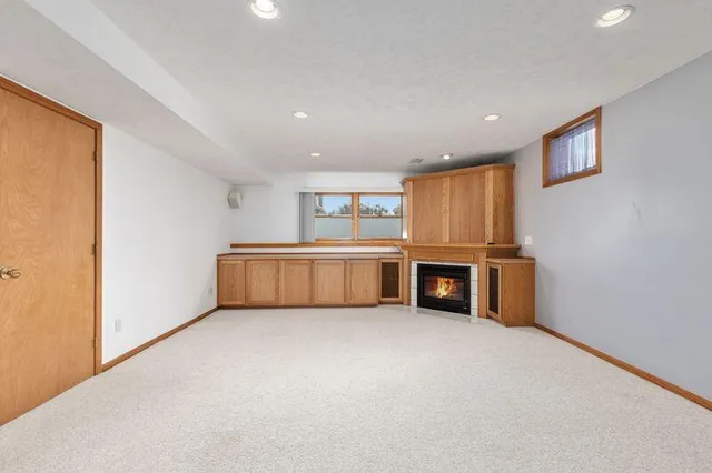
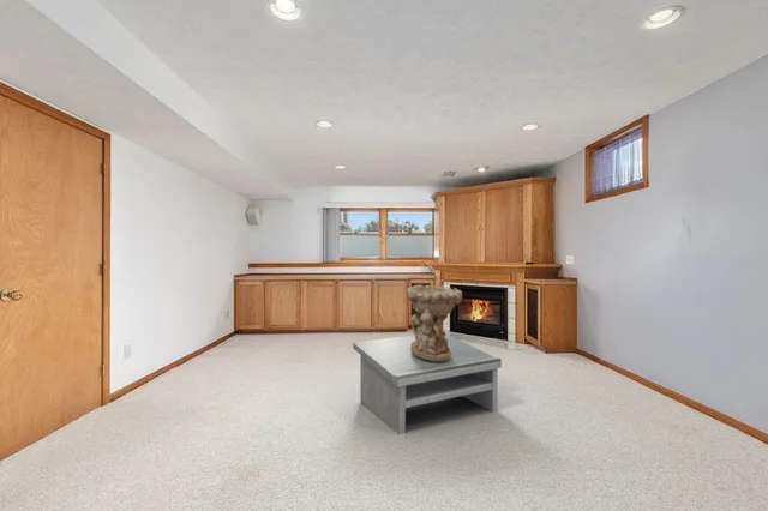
+ coffee table (424, 375)
+ decorative bowl (430, 318)
